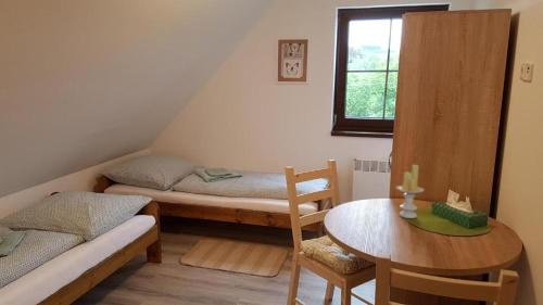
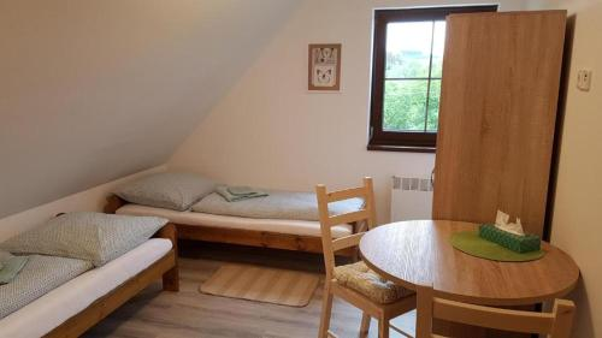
- candle (409, 190)
